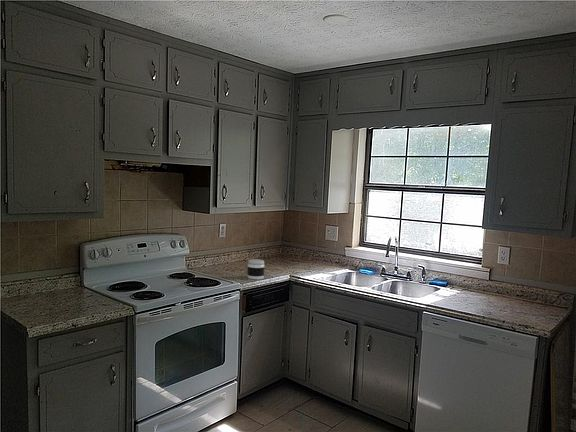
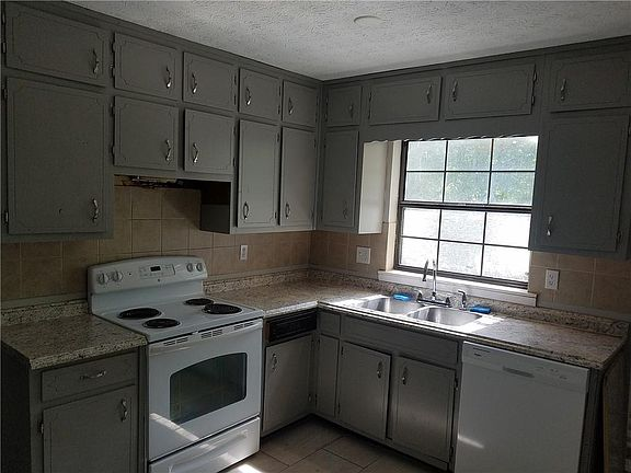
- jar (255, 269)
